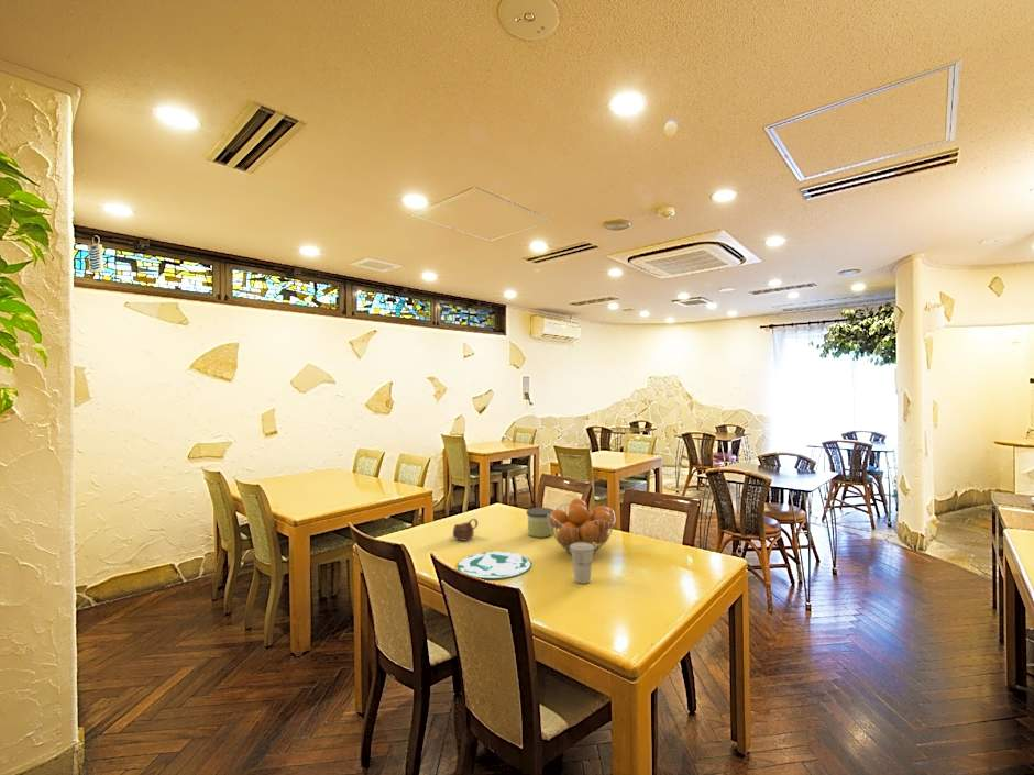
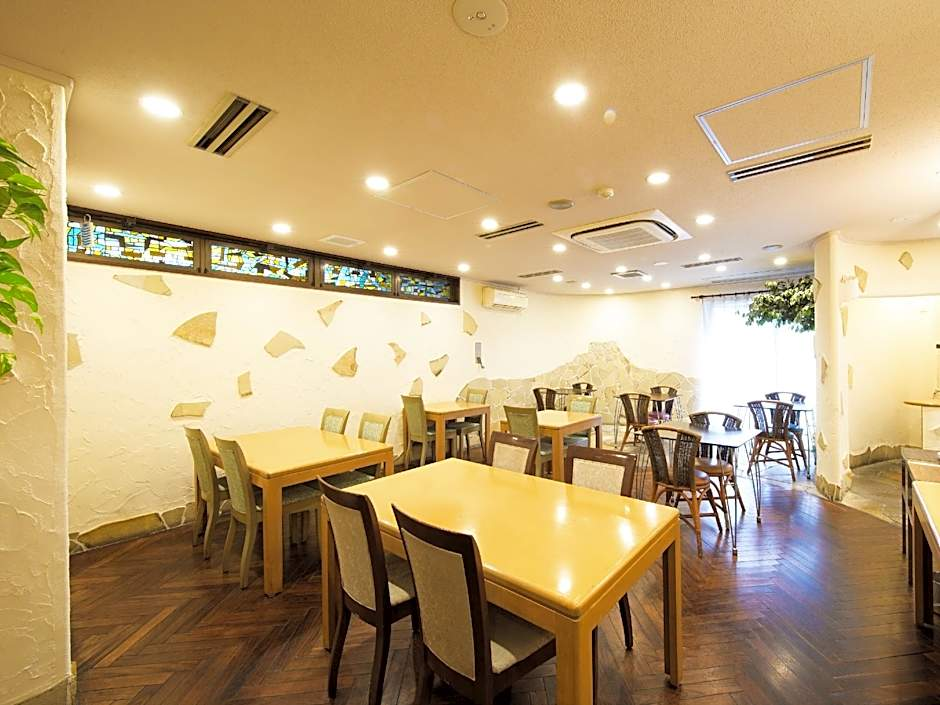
- candle (540, 522)
- cup (582, 563)
- plate (494, 561)
- fruit basket (581, 527)
- cup (464, 528)
